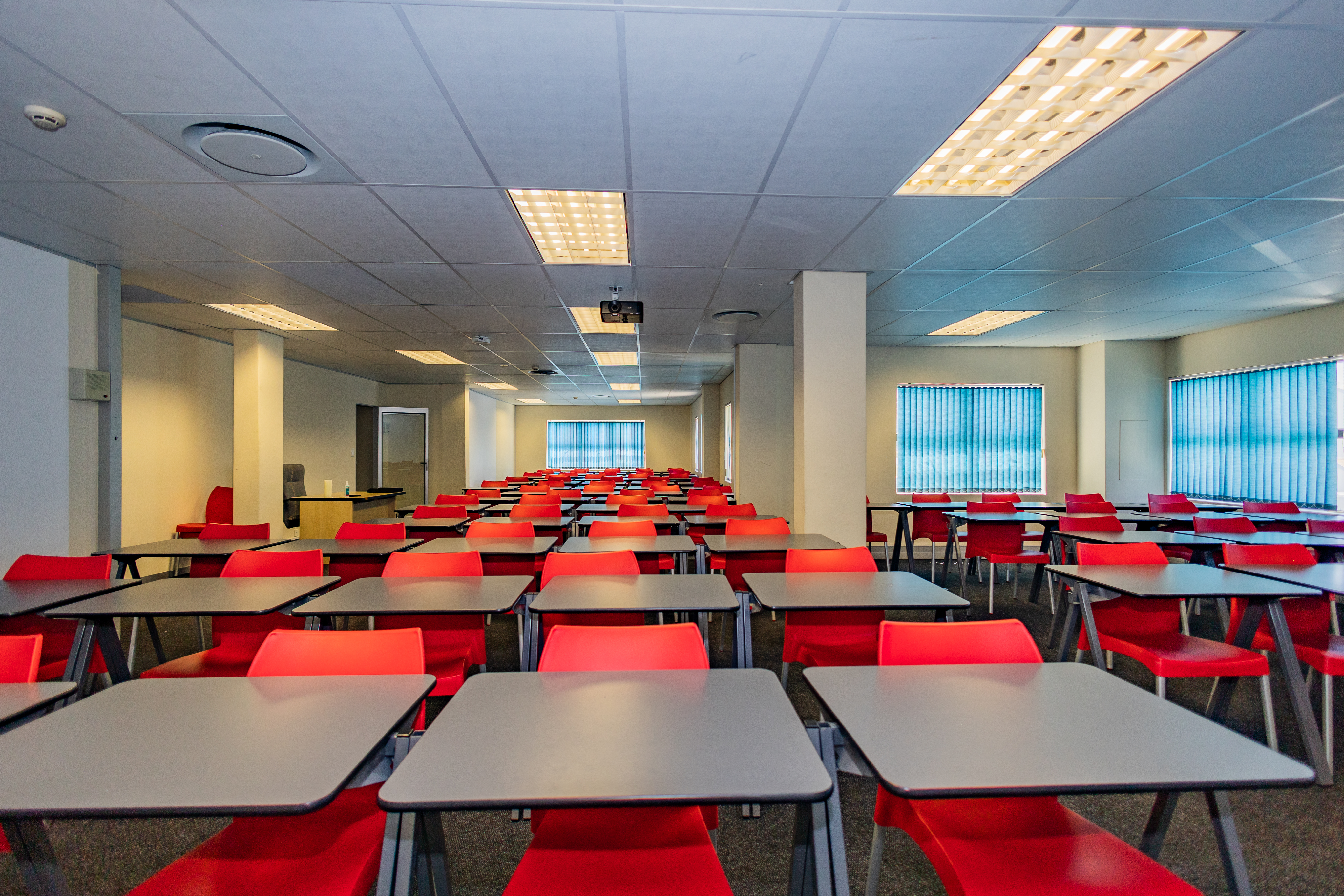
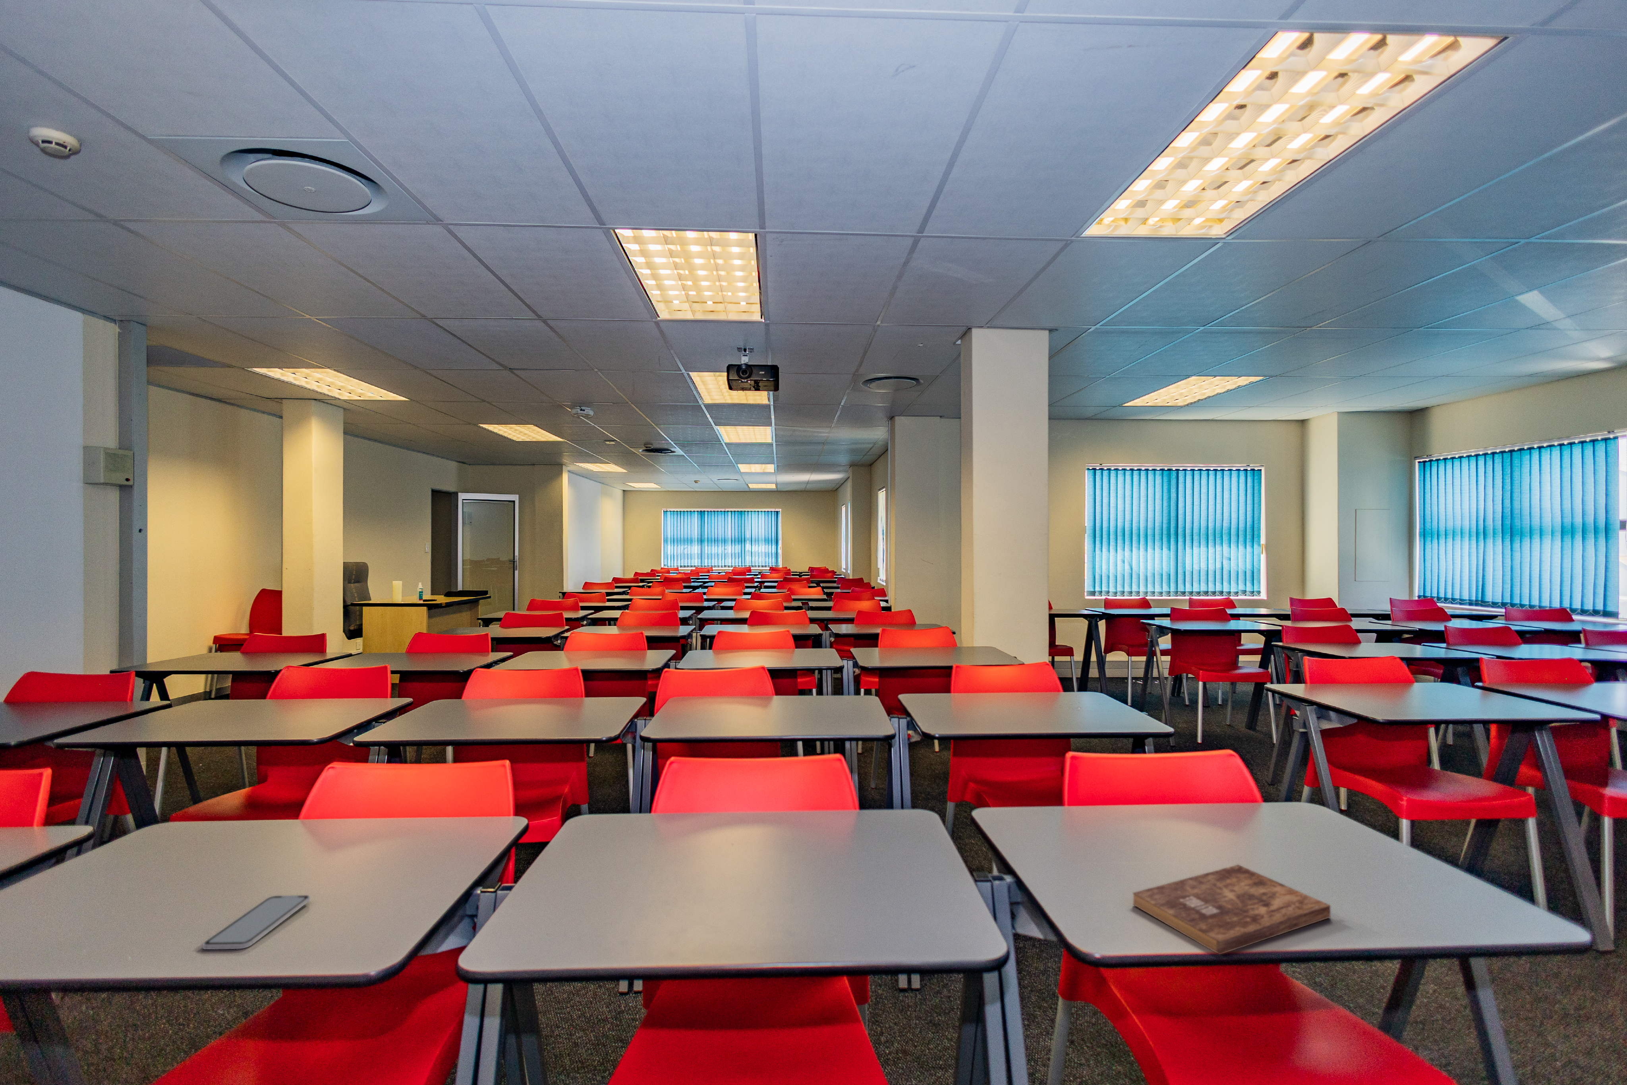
+ smartphone (259, 920)
+ bible (1232, 903)
